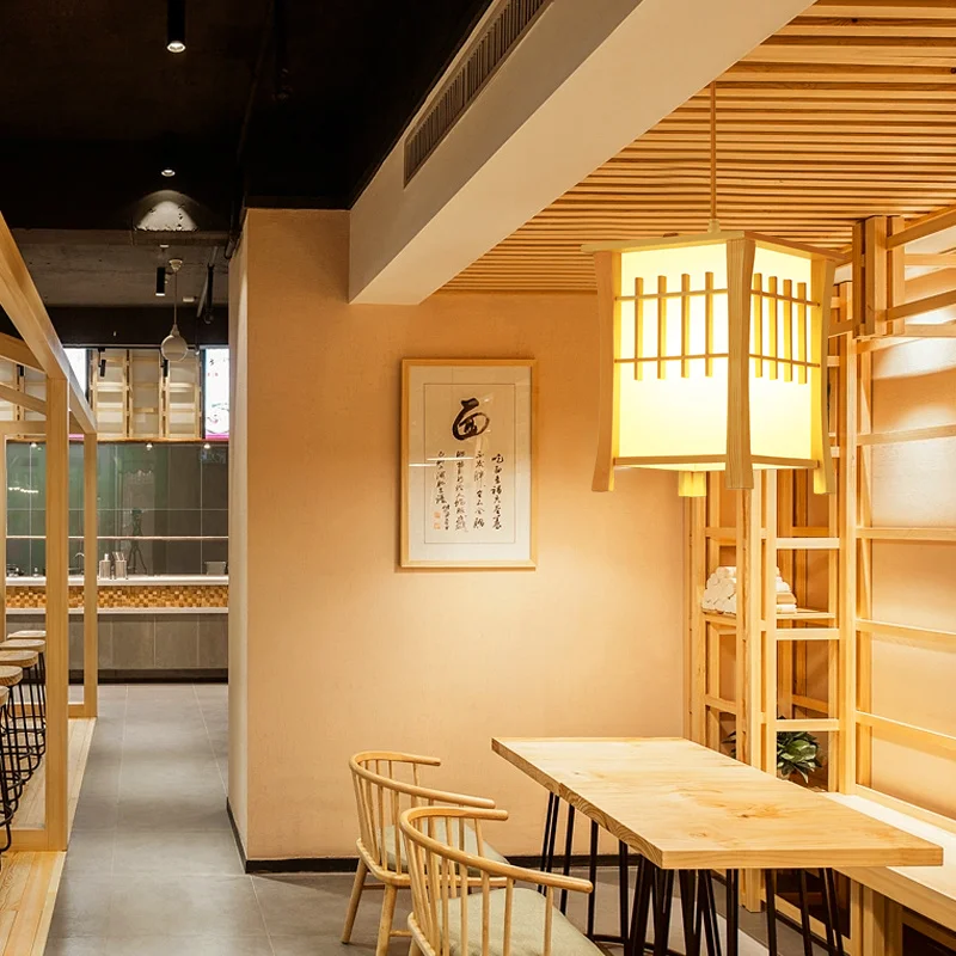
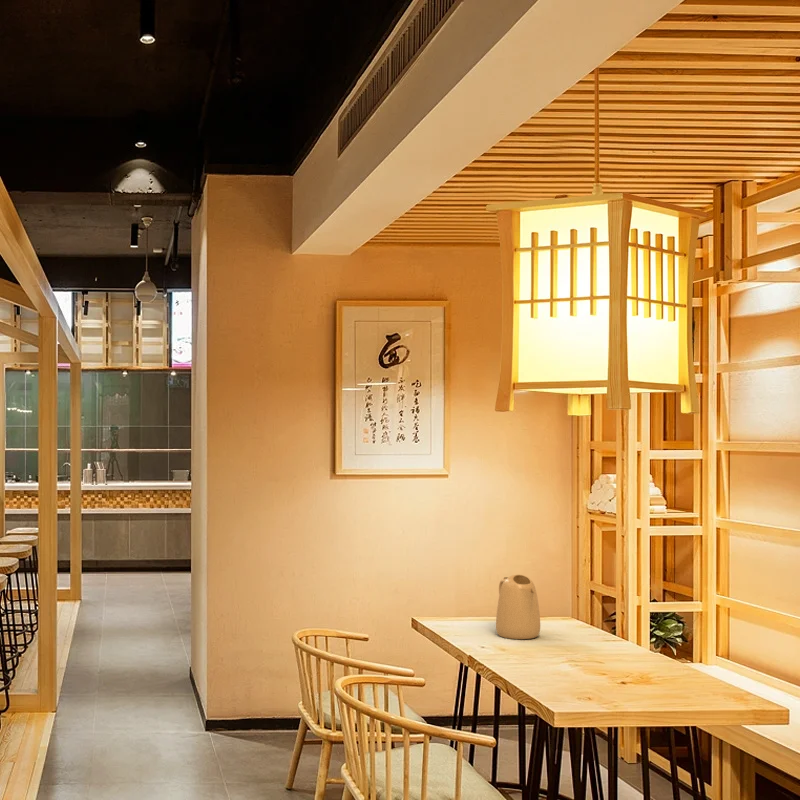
+ kettle (516, 604)
